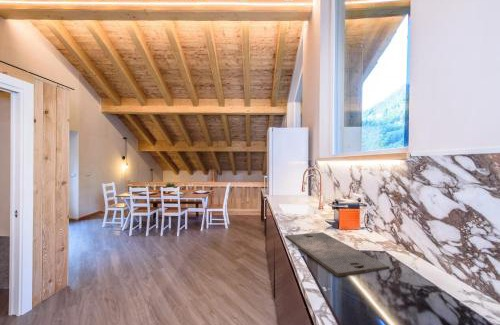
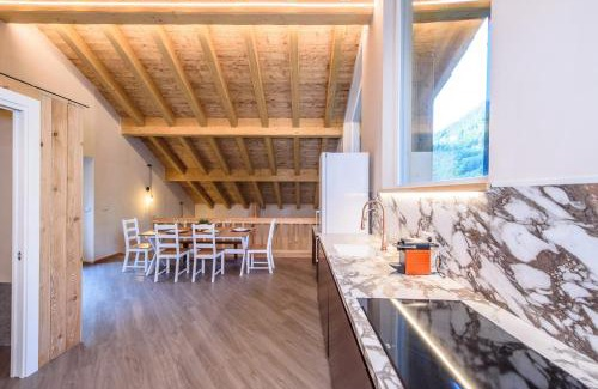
- cutting board (328, 249)
